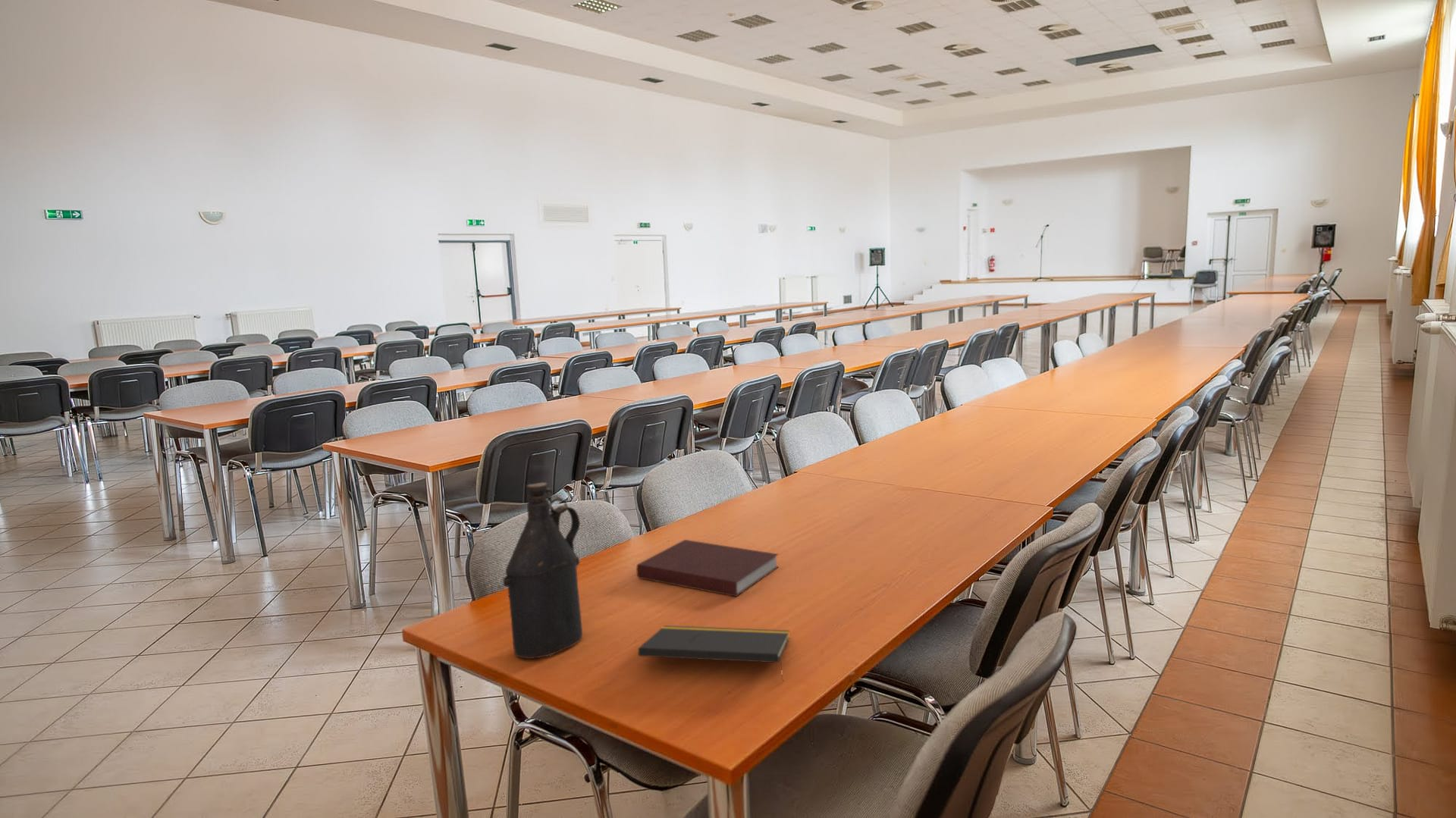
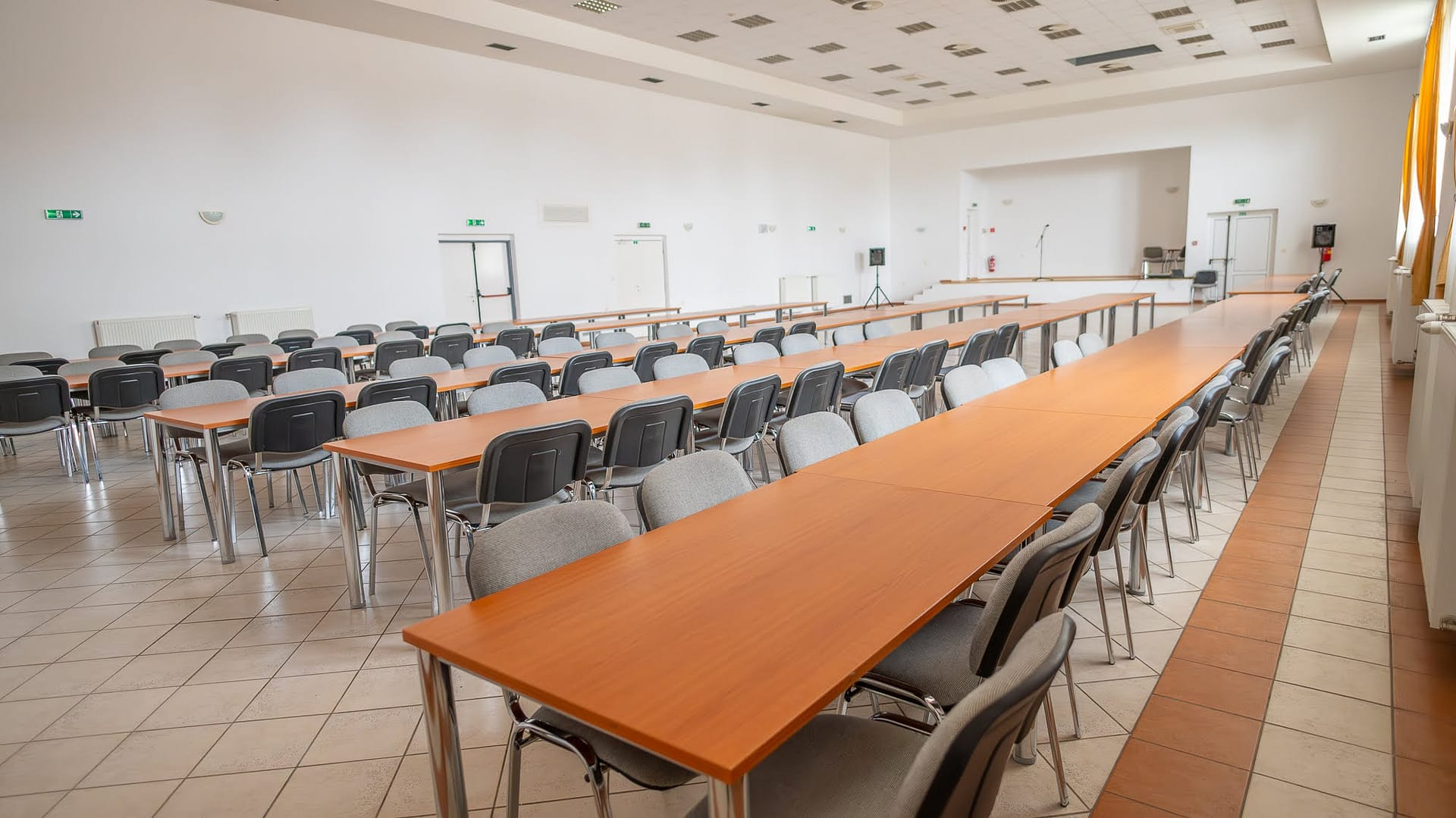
- notebook (708, 566)
- notepad (717, 643)
- bottle (543, 565)
